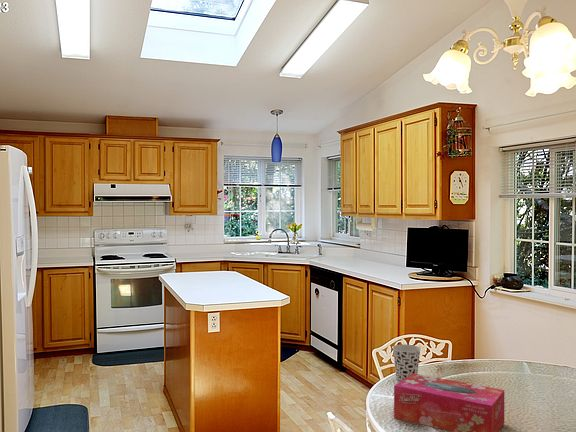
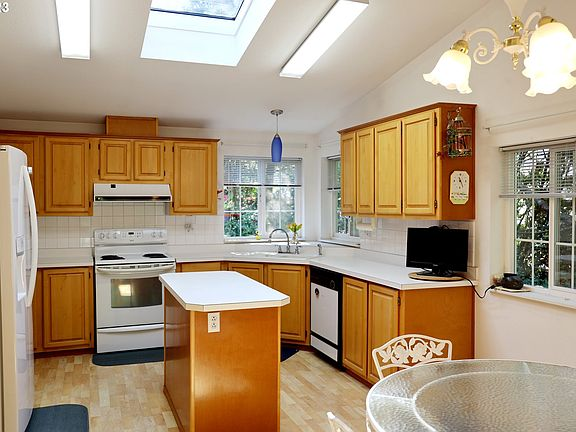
- cup (406, 363)
- tissue box (448, 404)
